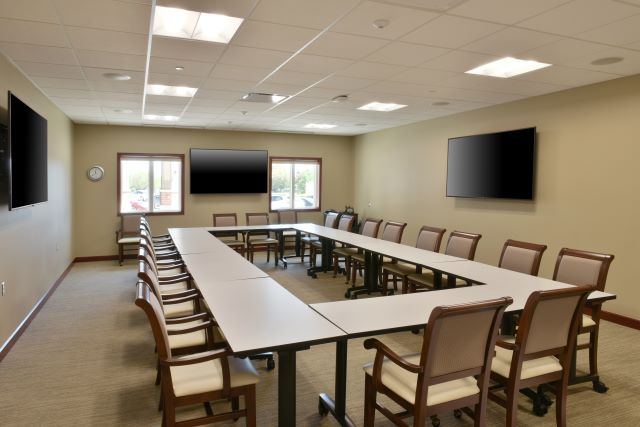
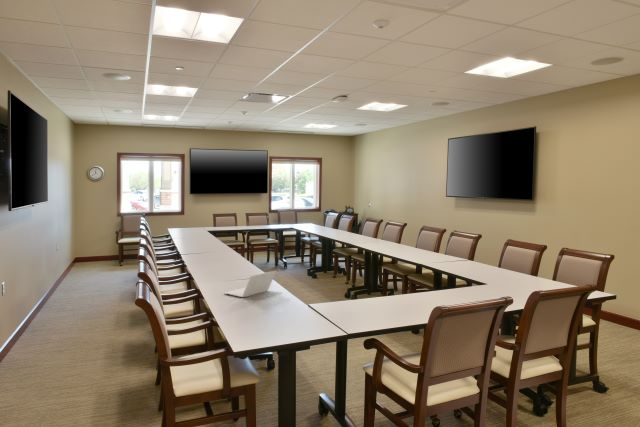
+ laptop (250, 280)
